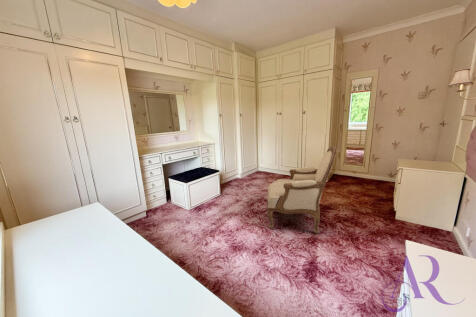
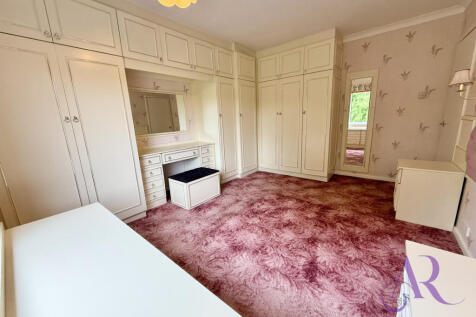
- armchair (298, 183)
